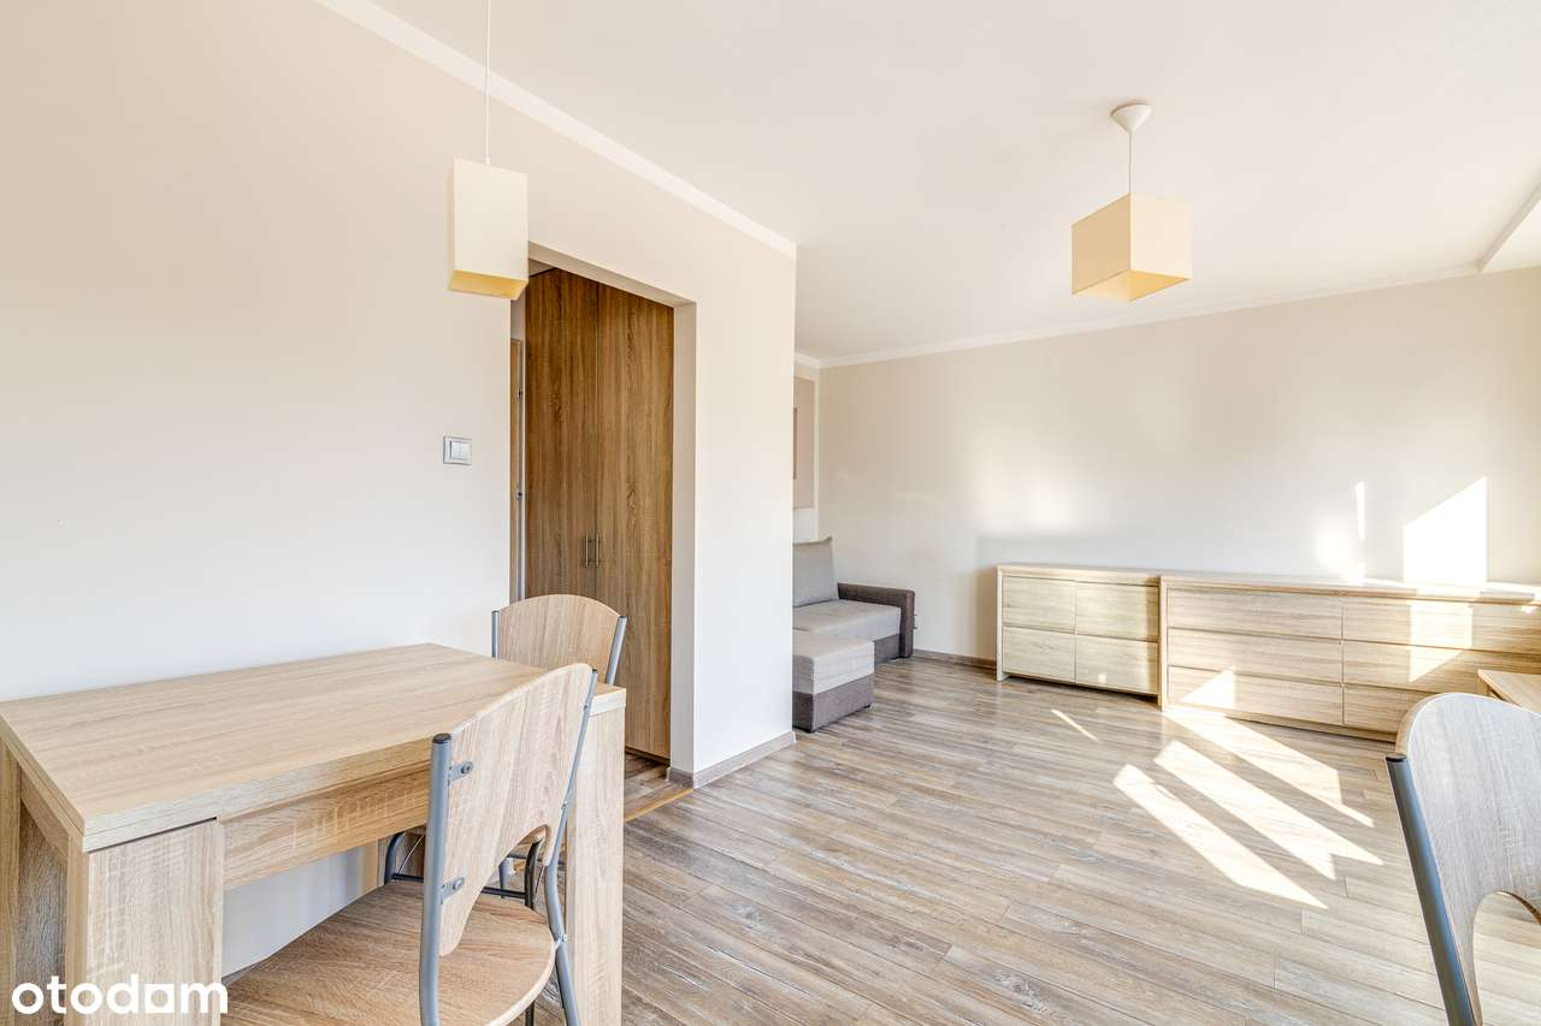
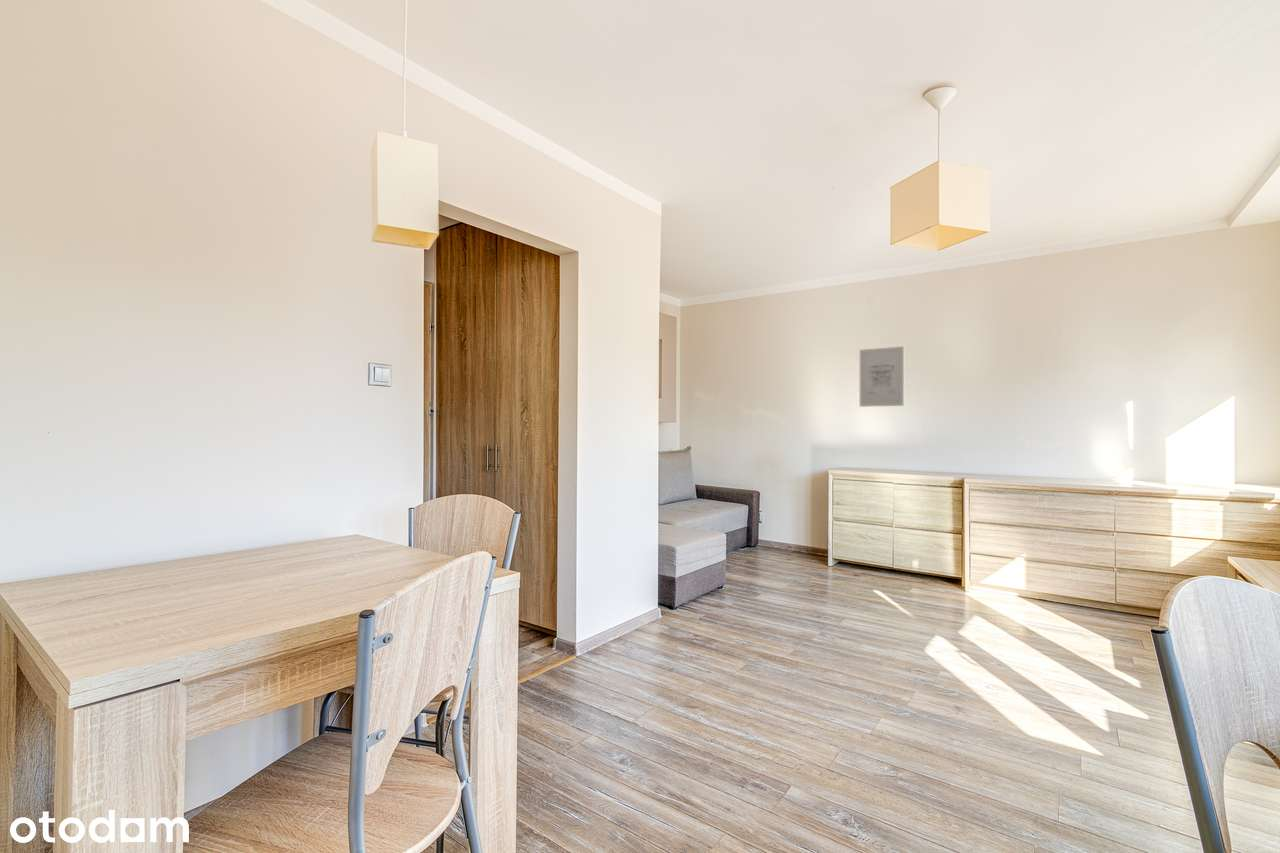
+ wall art (881, 377)
